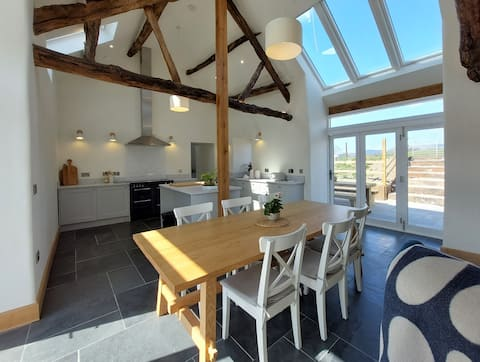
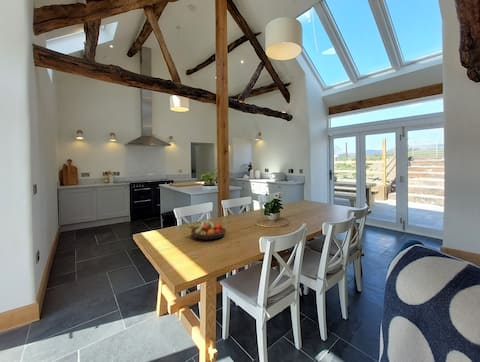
+ fruit bowl (208, 228)
